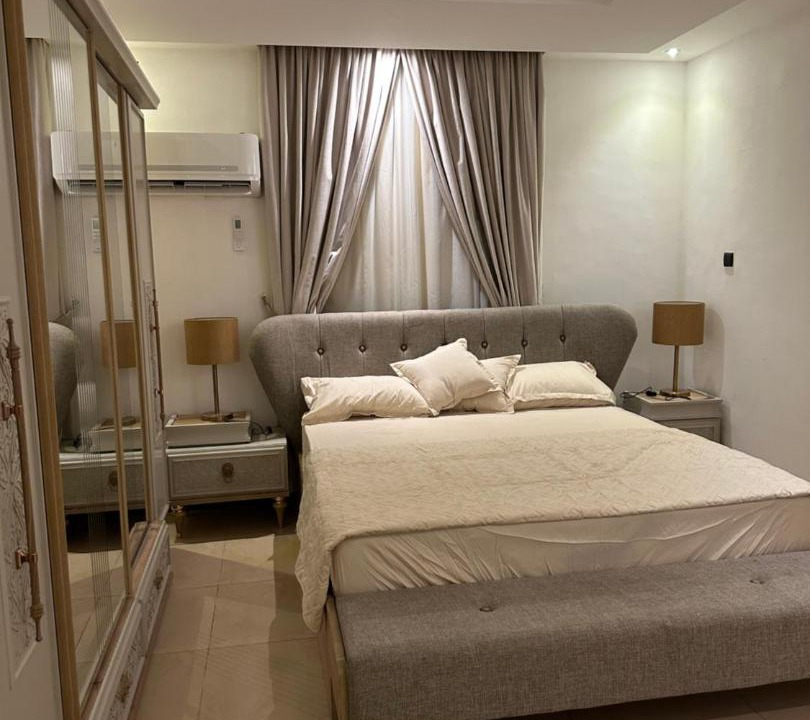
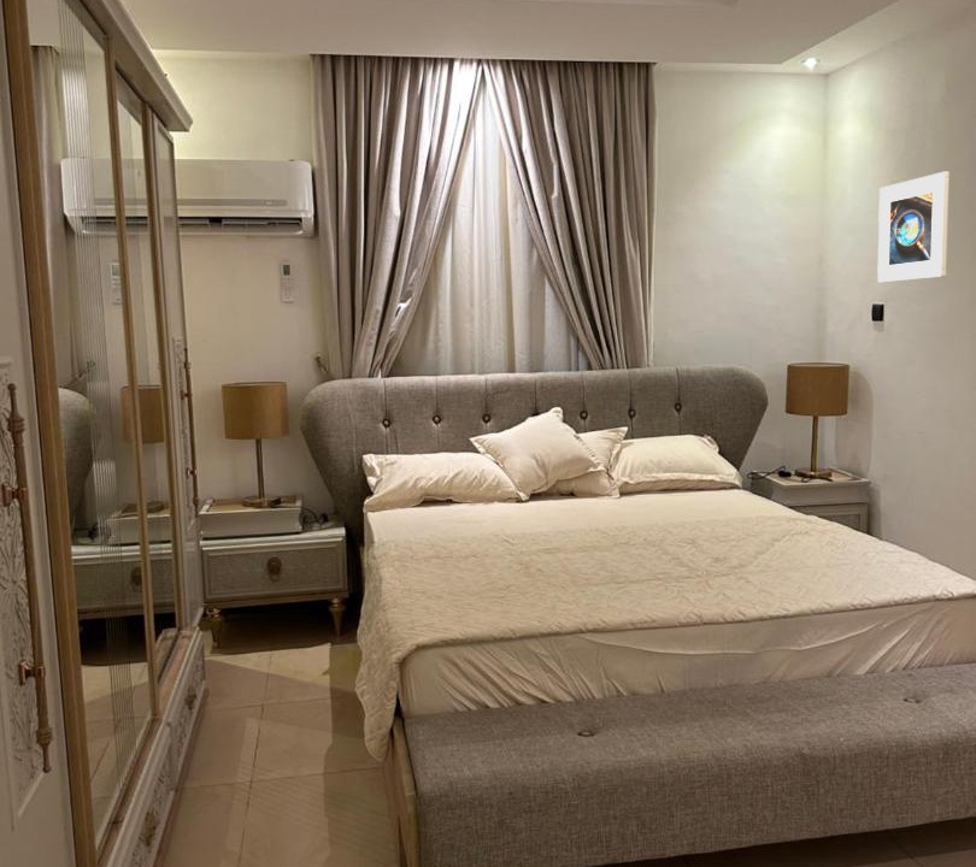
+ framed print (911, 230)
